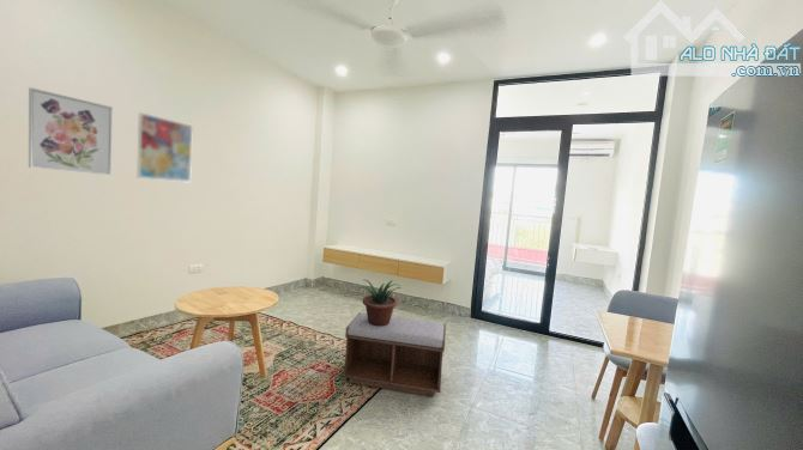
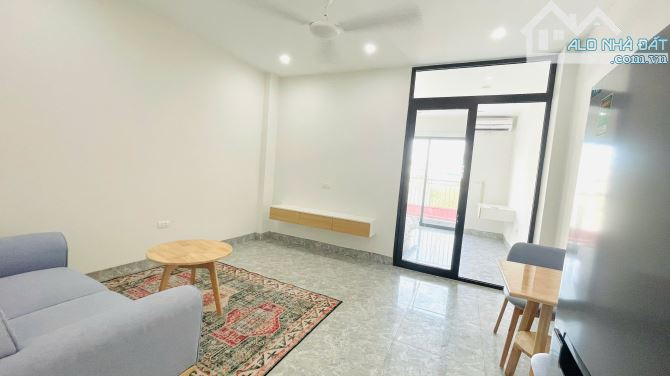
- potted plant (380, 302)
- wall art (73, 134)
- wall art (165, 150)
- bench (396, 351)
